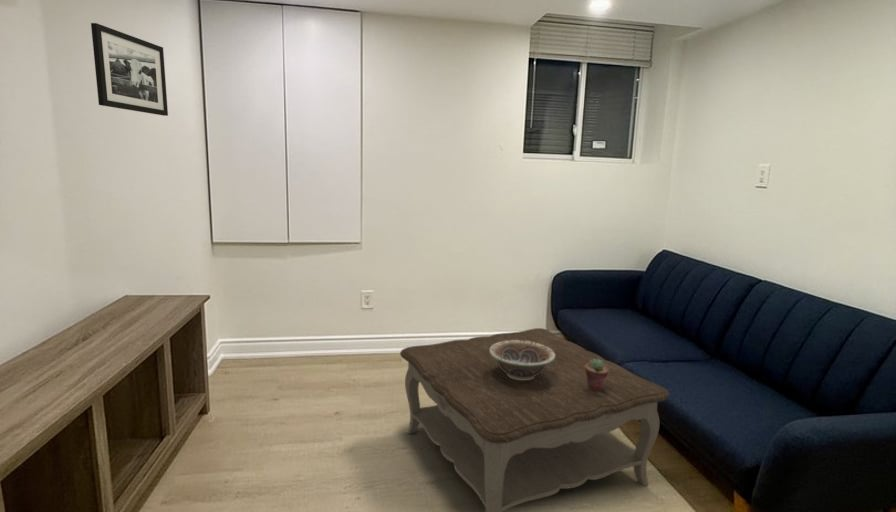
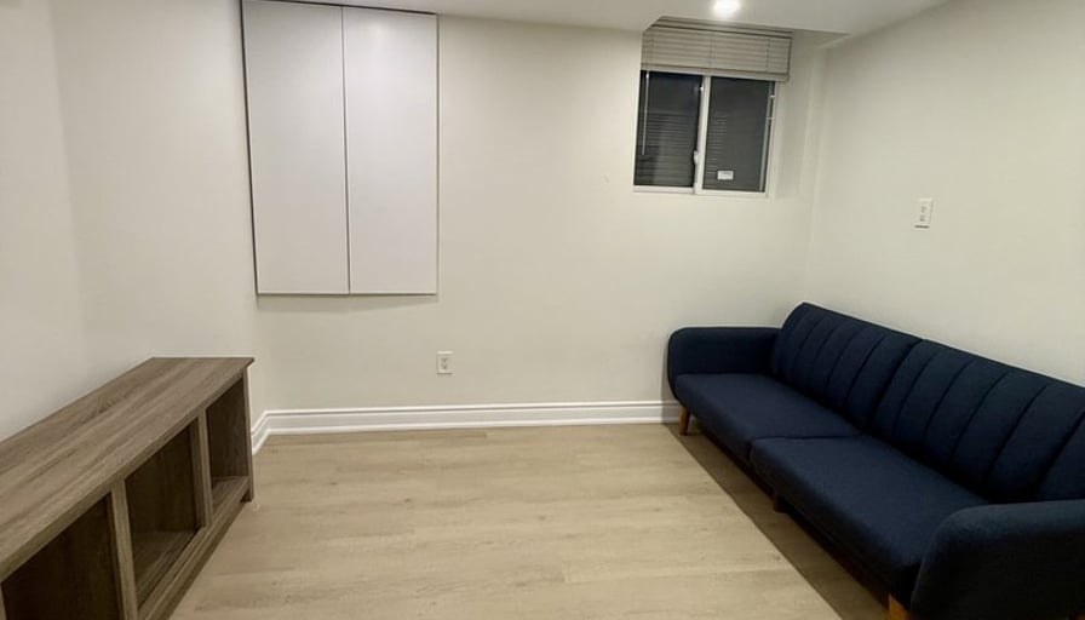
- decorative bowl (521, 362)
- coffee table (521, 411)
- potted succulent (596, 373)
- picture frame (133, 74)
